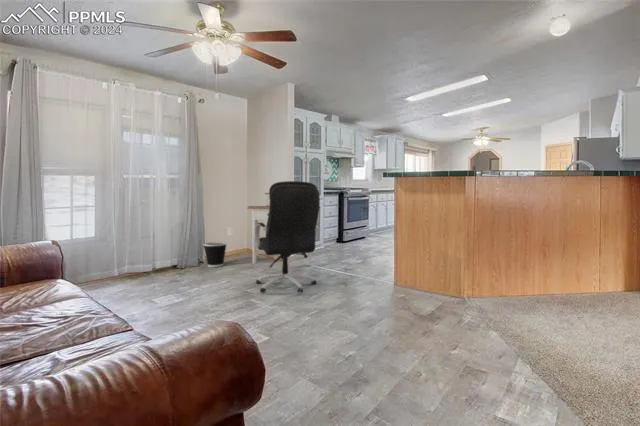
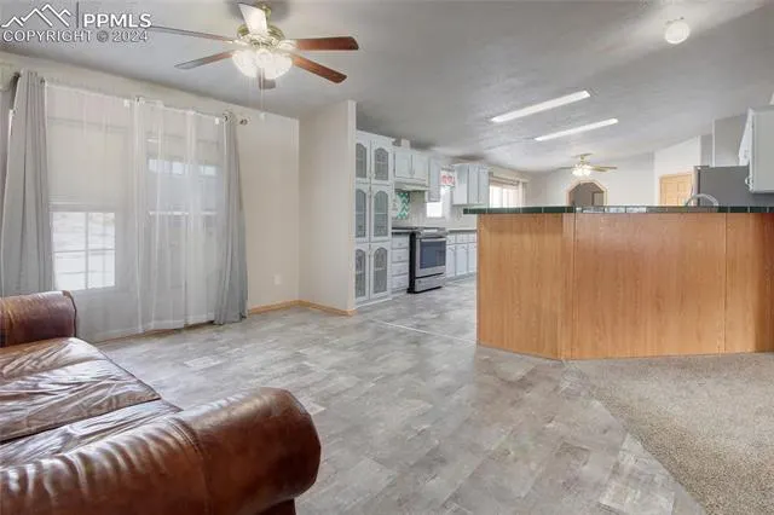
- office chair (288, 235)
- desk (267, 219)
- wastebasket (215, 254)
